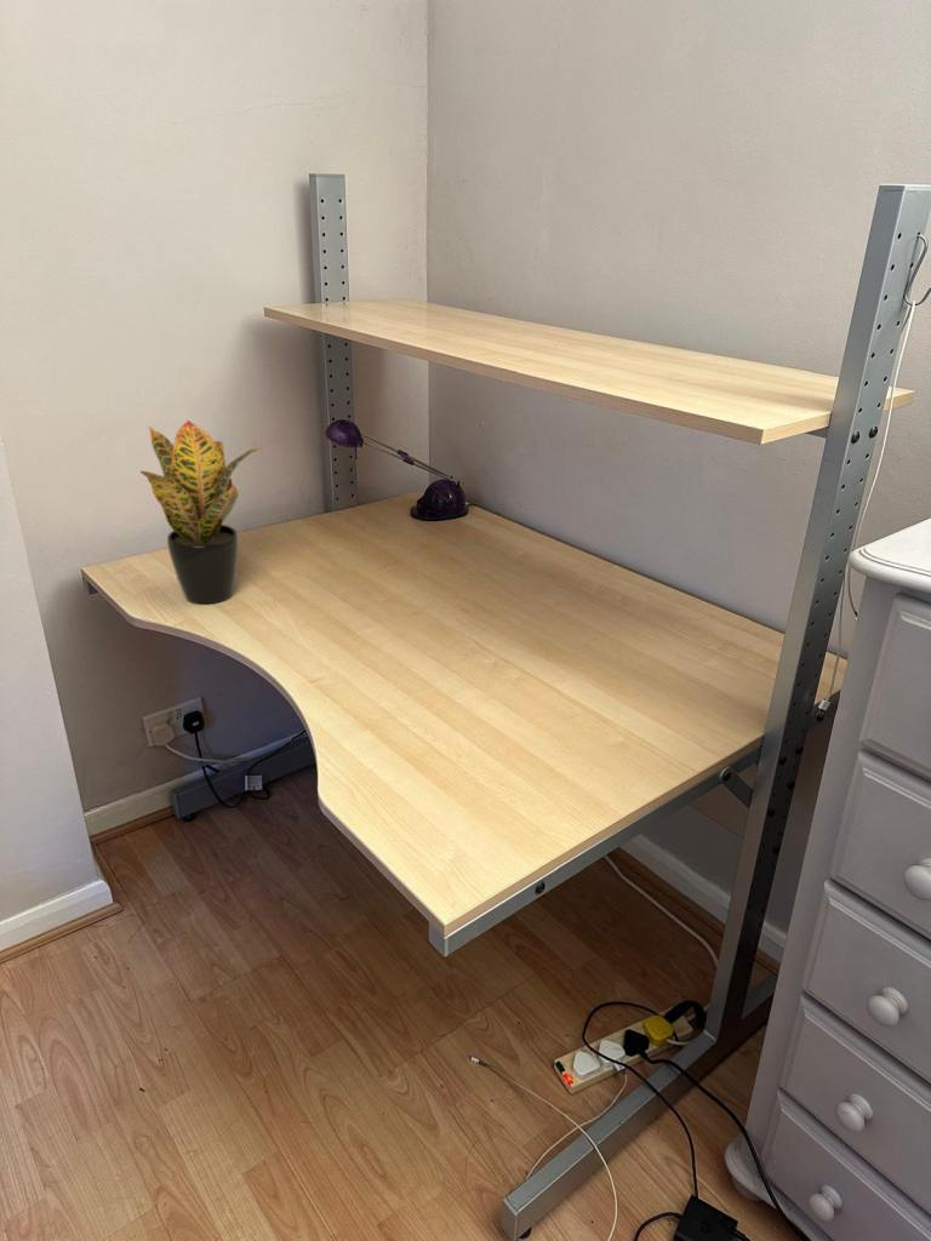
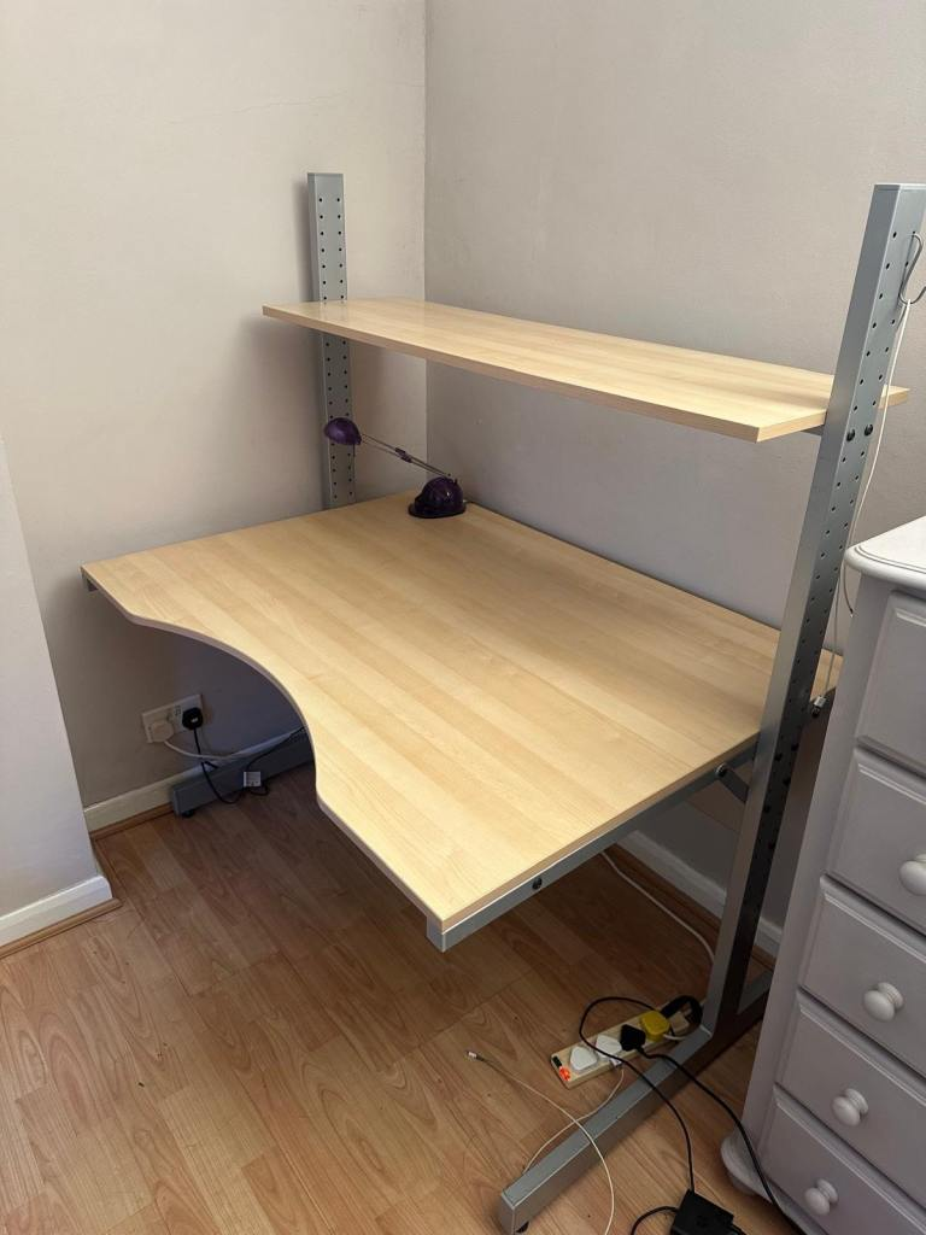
- potted plant (201, 504)
